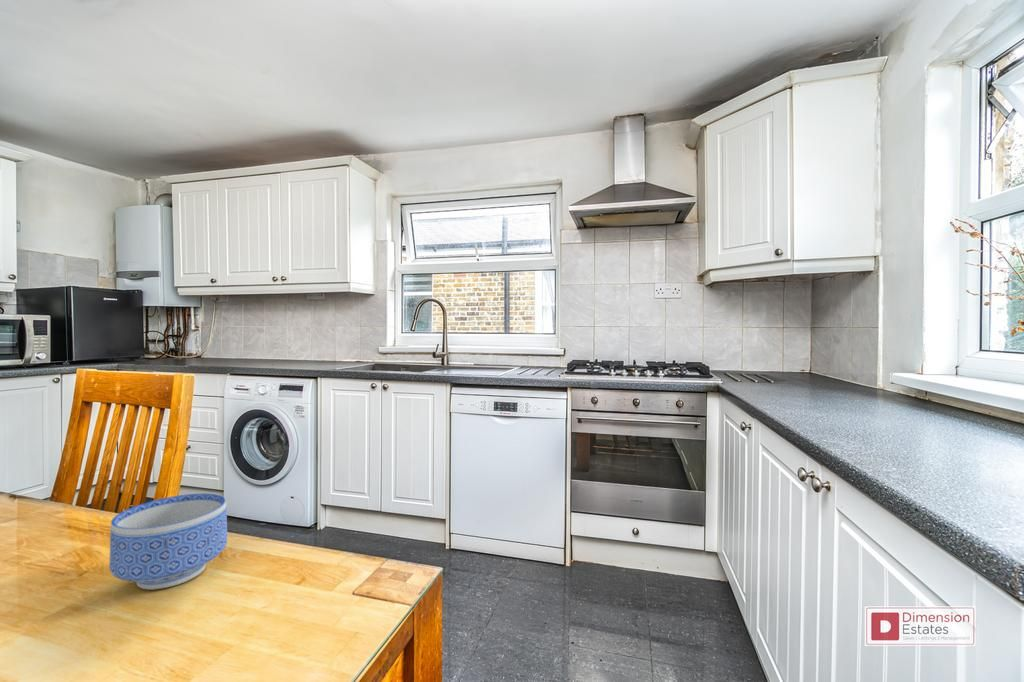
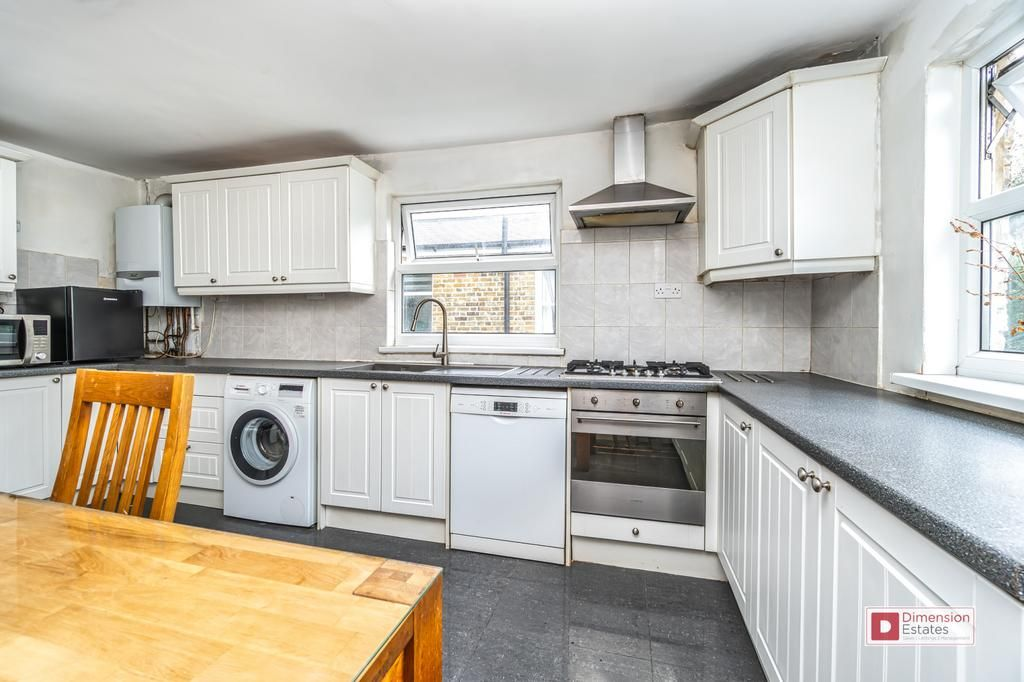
- bowl (172, 541)
